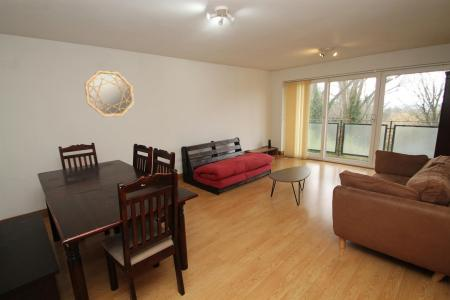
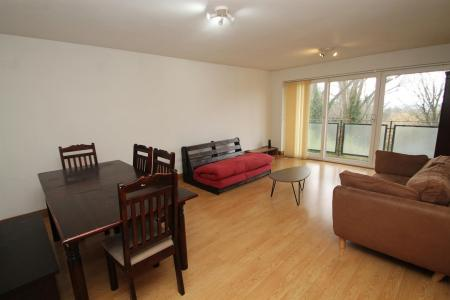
- home mirror (111, 94)
